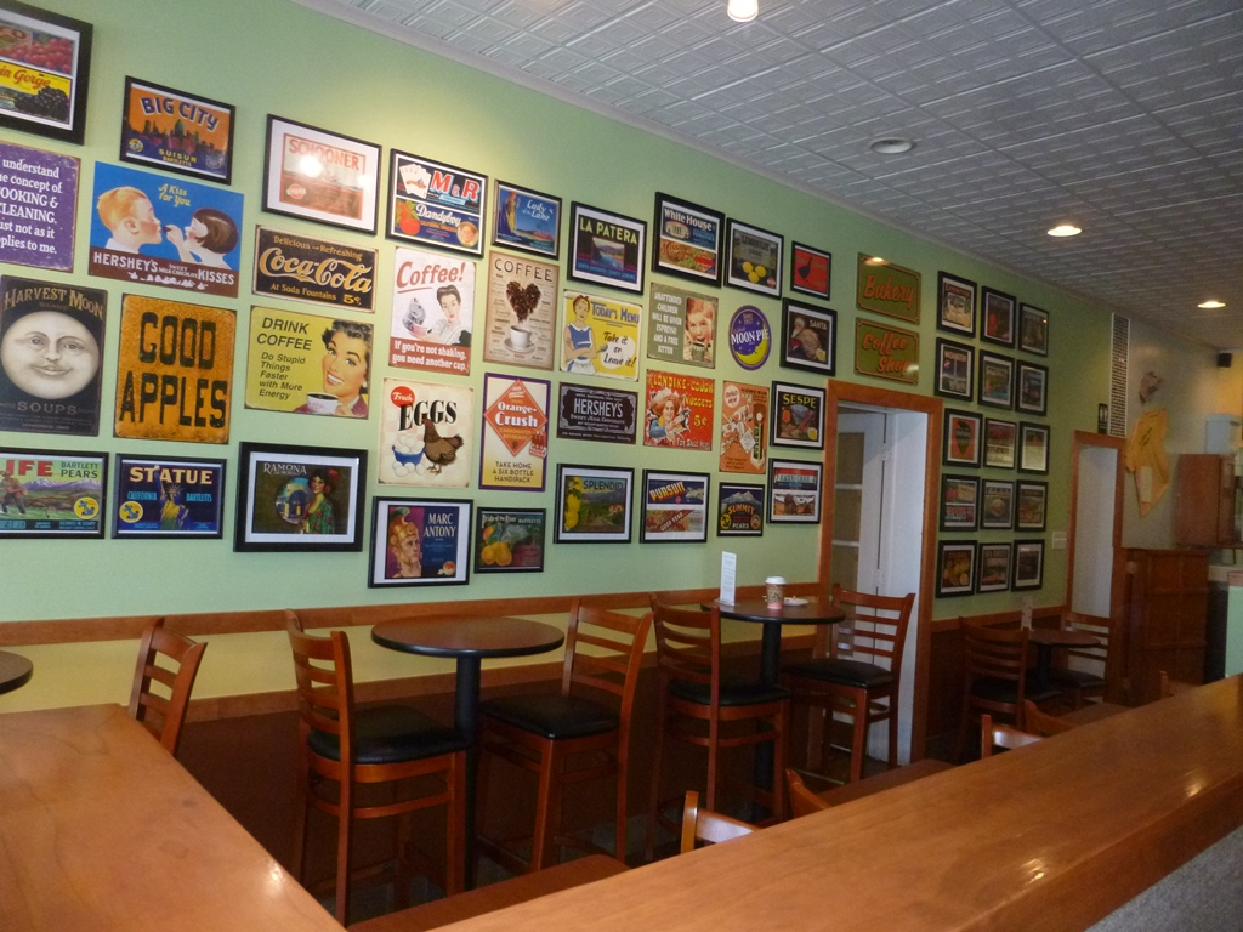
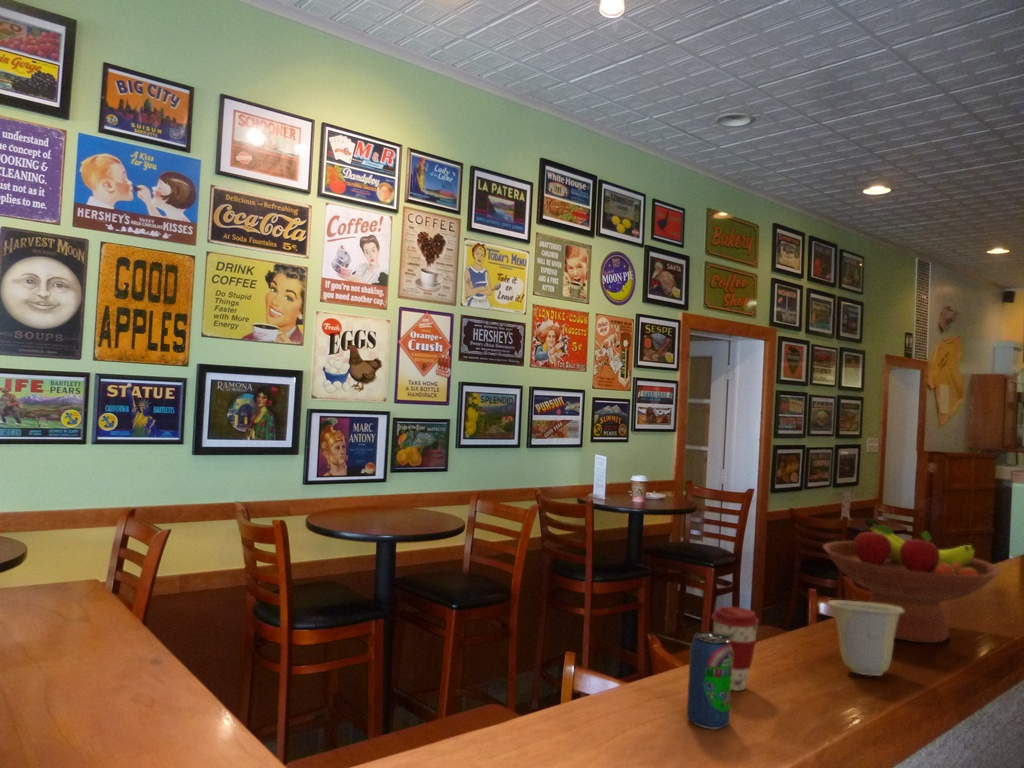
+ coffee cup (733, 648)
+ fruit bowl (906, 579)
+ beverage can (709, 678)
+ cup (863, 635)
